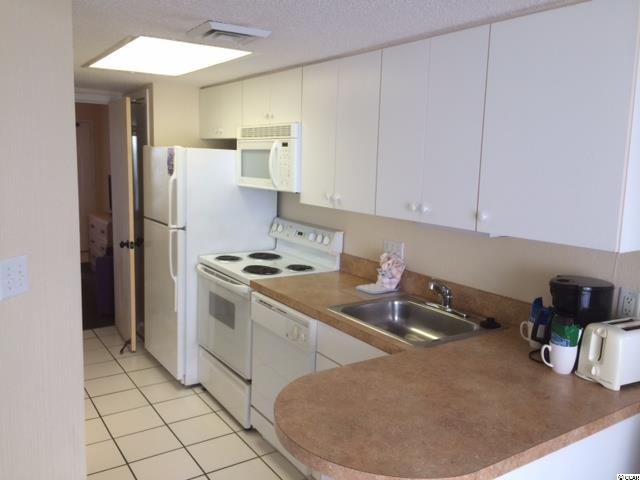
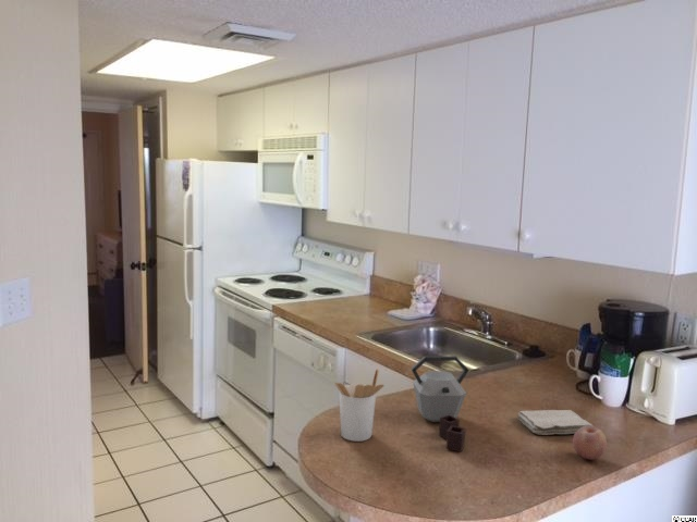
+ utensil holder (360, 406)
+ kettle (445, 397)
+ fruit (589, 443)
+ washcloth (553, 421)
